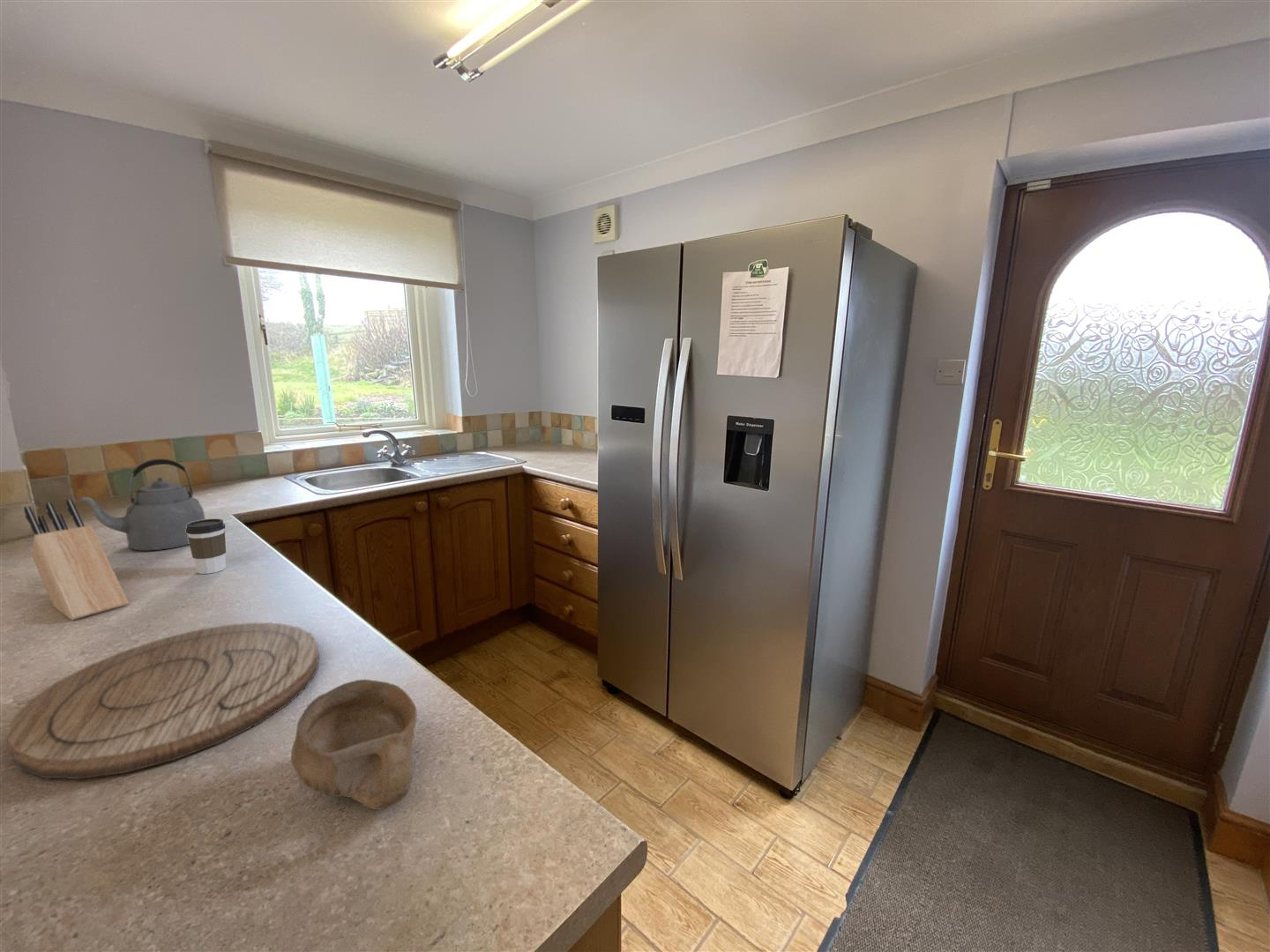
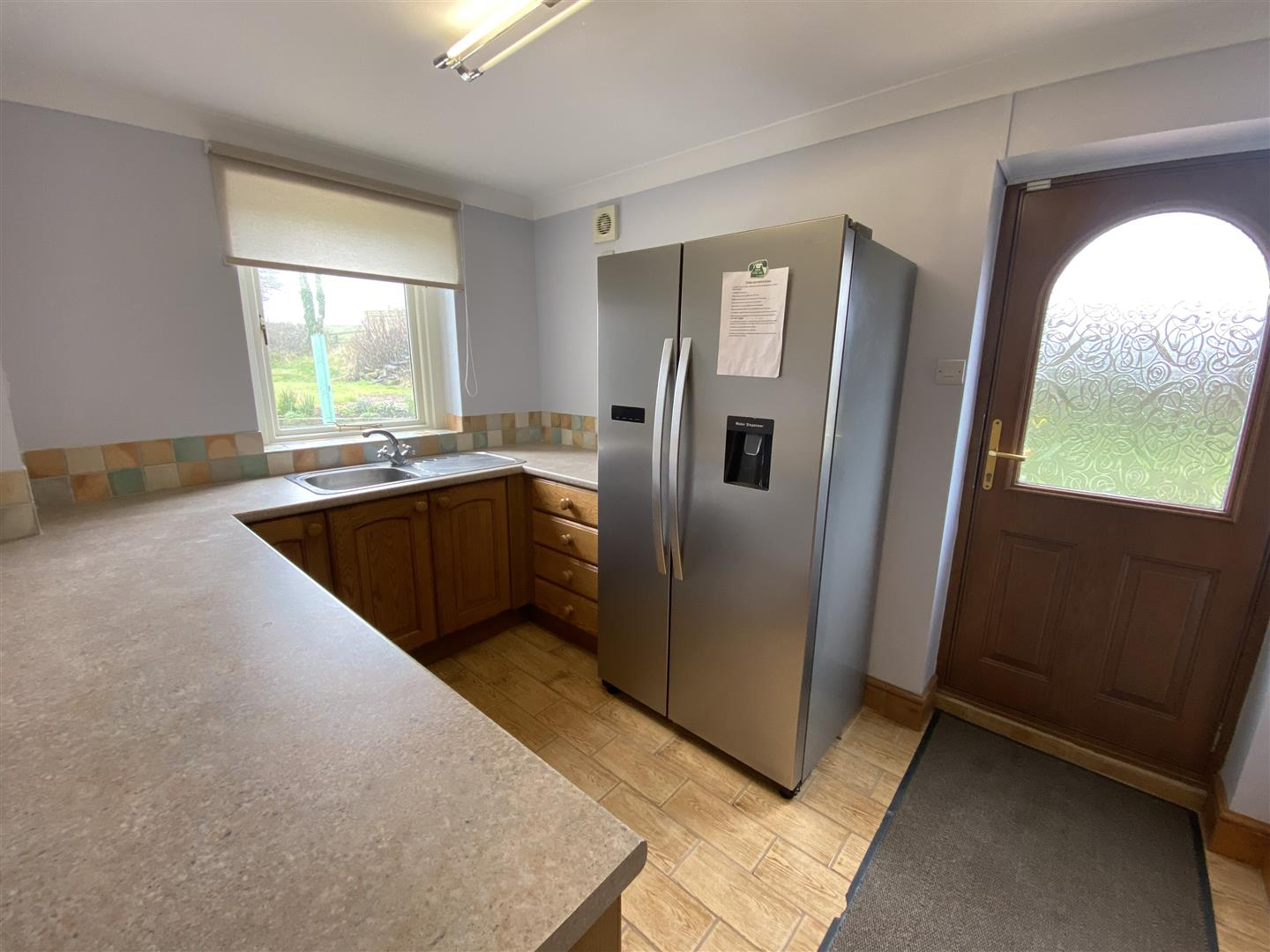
- knife block (72, 554)
- kettle (144, 503)
- bowl (368, 744)
- coffee cup (208, 546)
- cutting board (185, 684)
